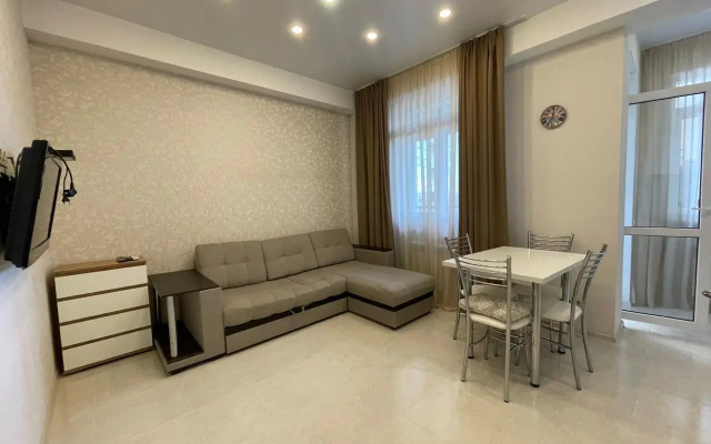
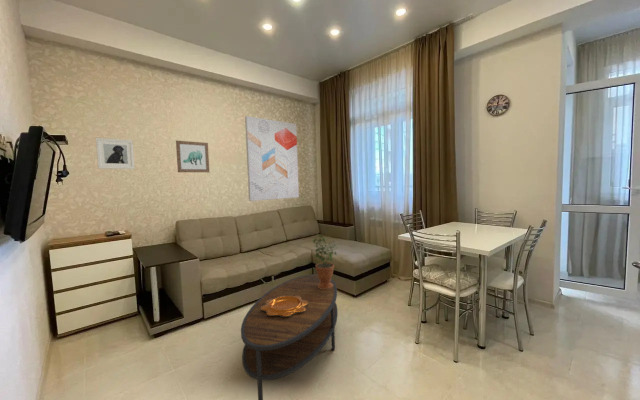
+ coffee table (296, 322)
+ potted plant (324, 259)
+ wall art (274, 160)
+ decorative bowl (285, 304)
+ wall art (193, 157)
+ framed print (115, 154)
